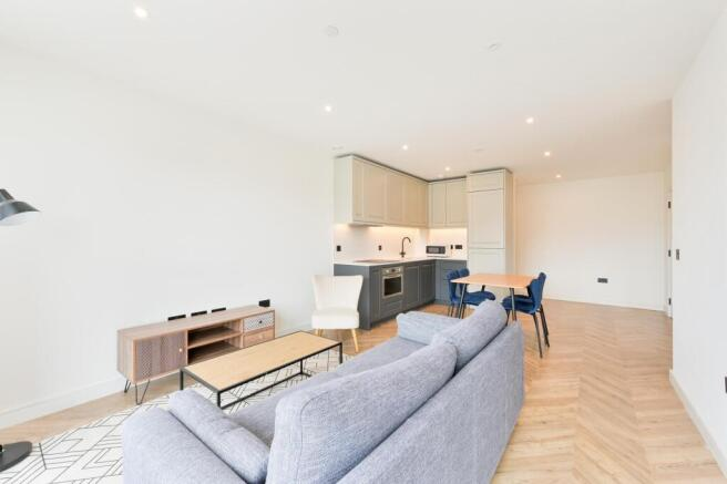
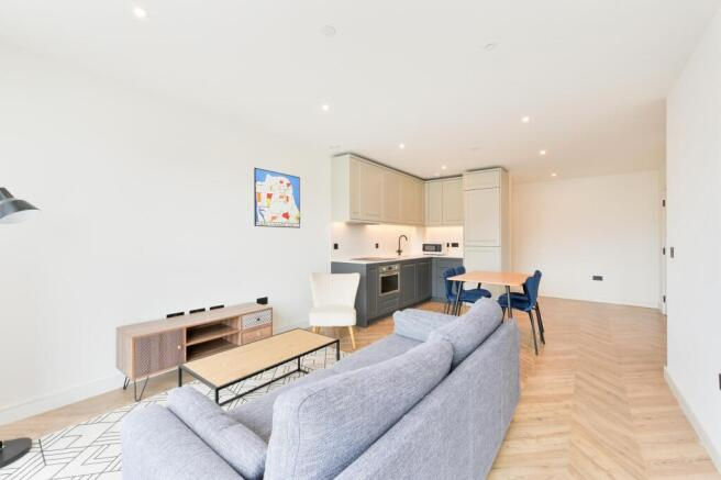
+ wall art (278, 200)
